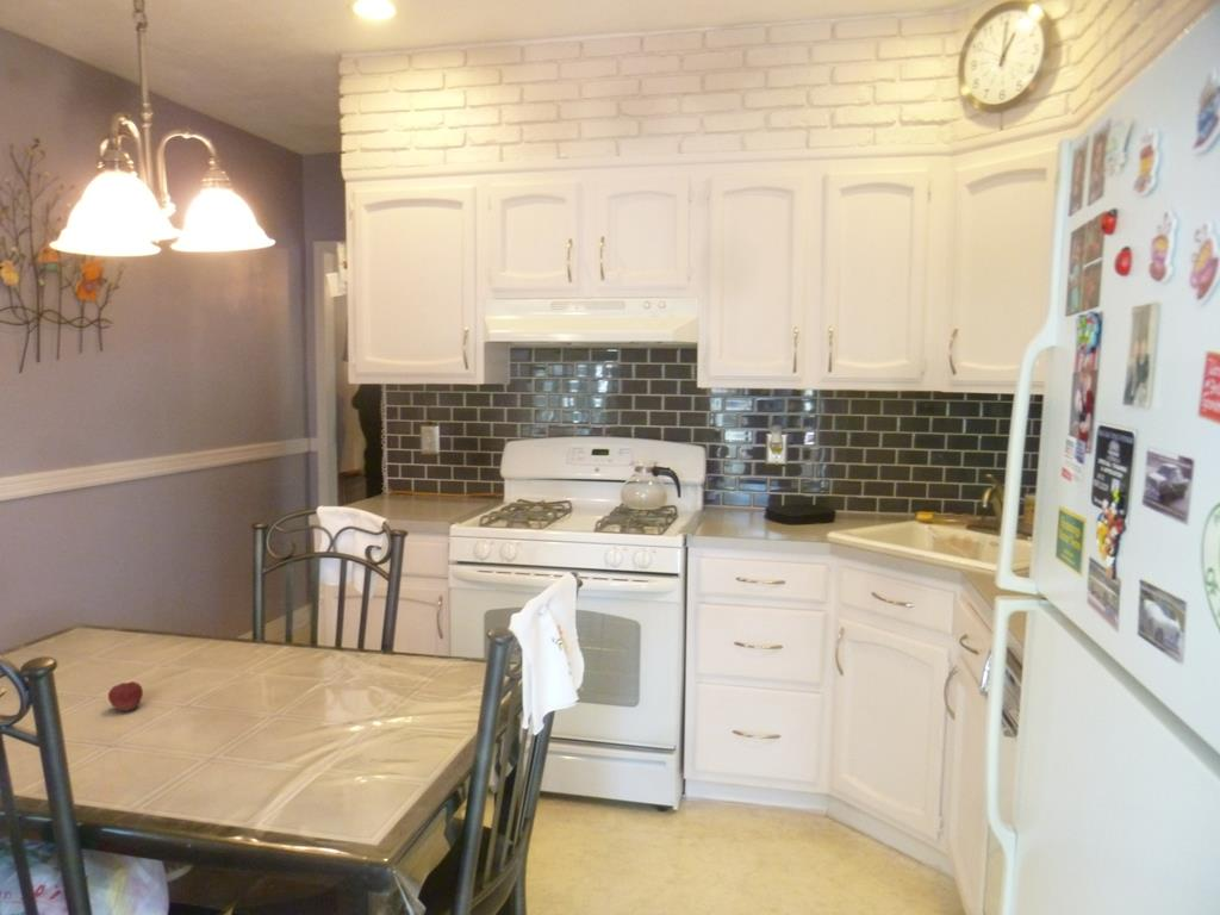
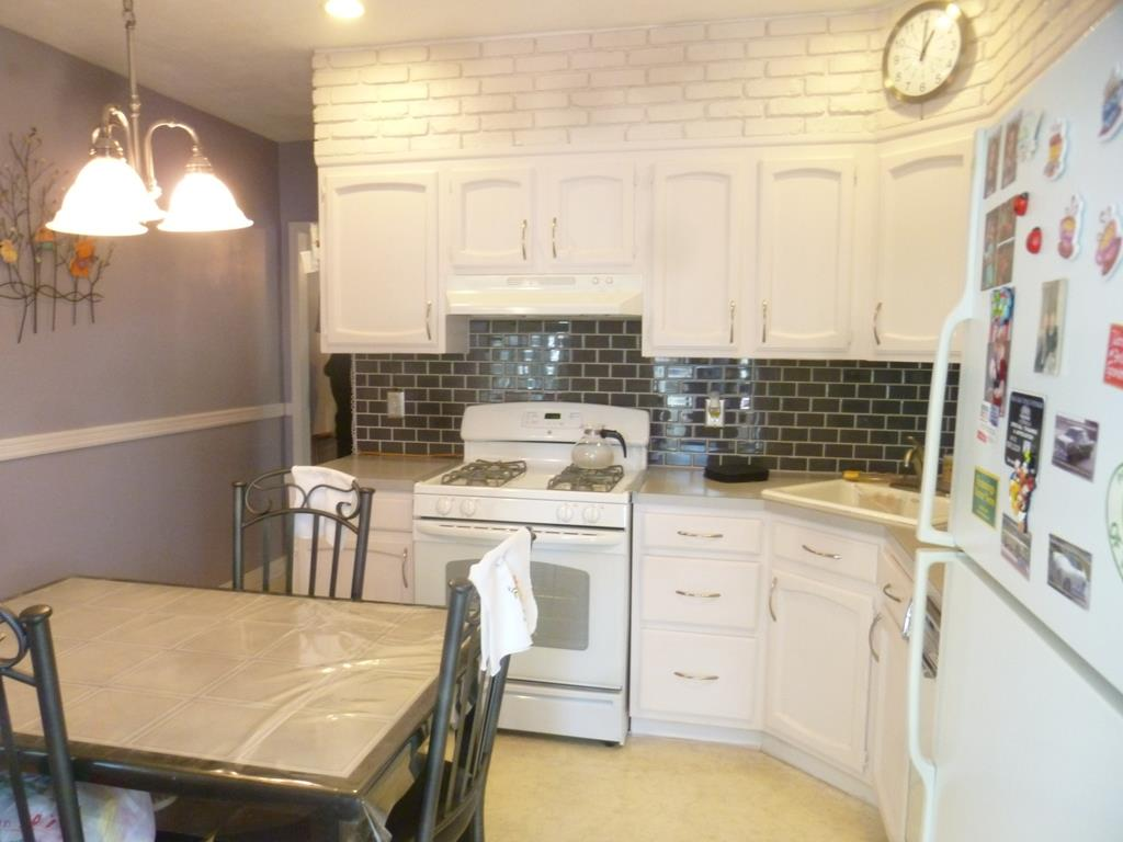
- fruit (126, 695)
